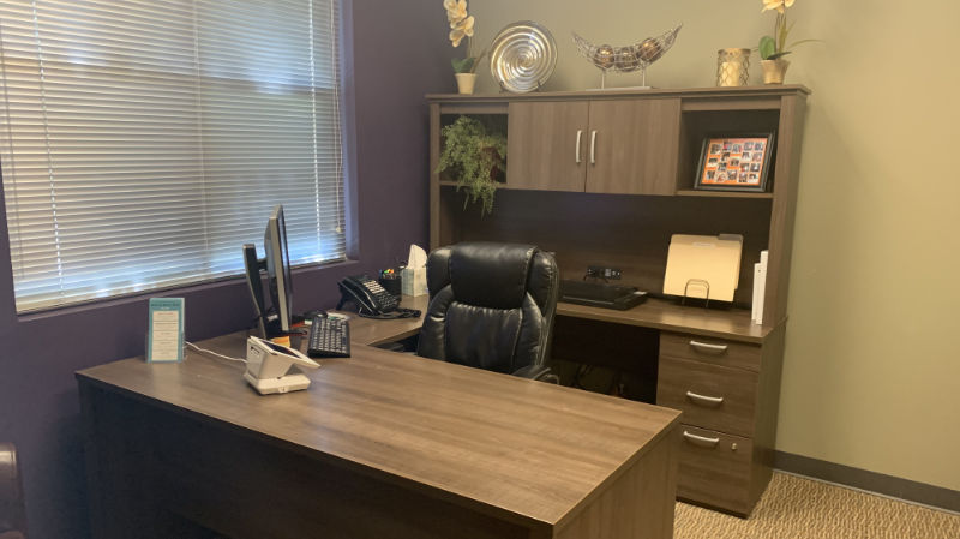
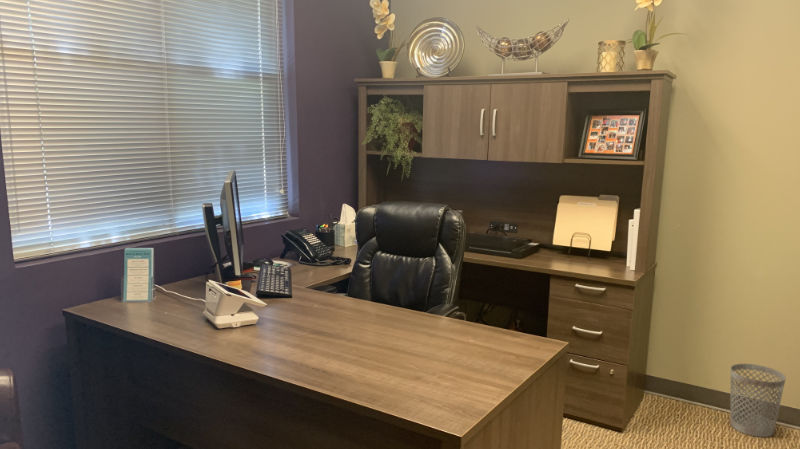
+ wastebasket (755, 400)
